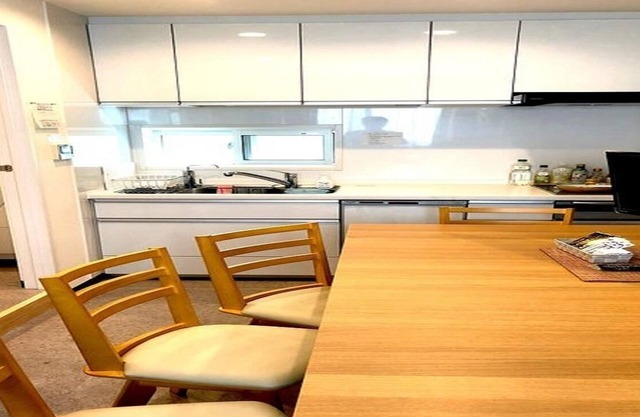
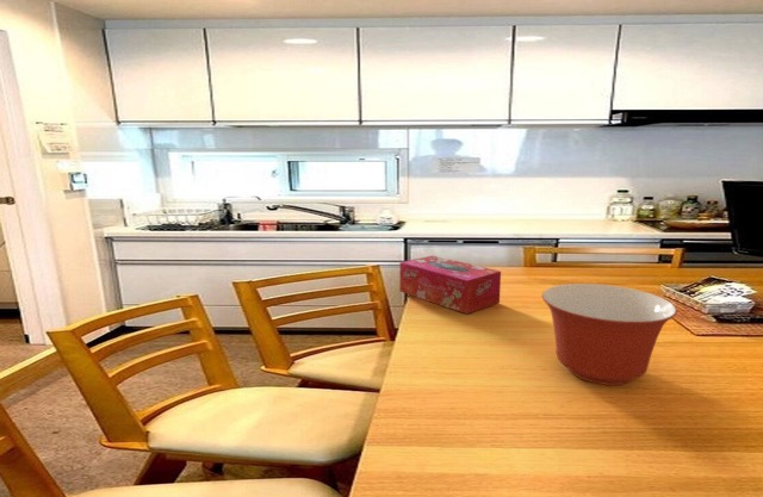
+ tissue box (447, 281)
+ mixing bowl (602, 336)
